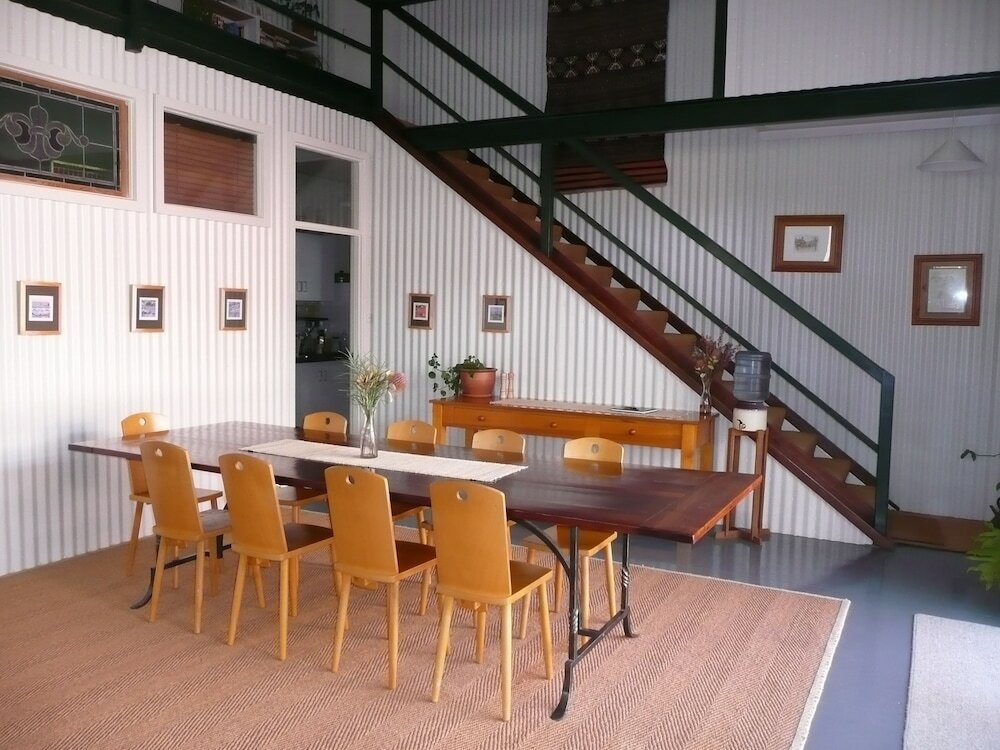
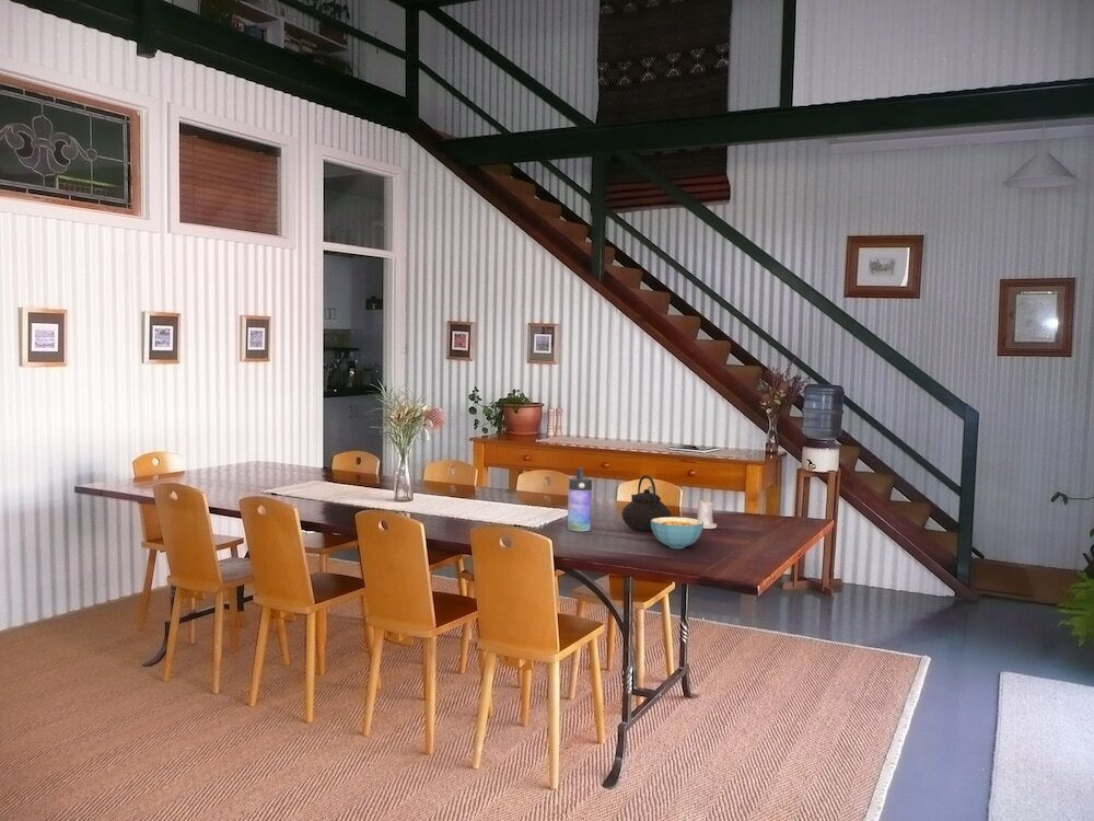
+ teapot (644, 500)
+ candle (705, 511)
+ cereal bowl (676, 534)
+ water bottle (580, 498)
